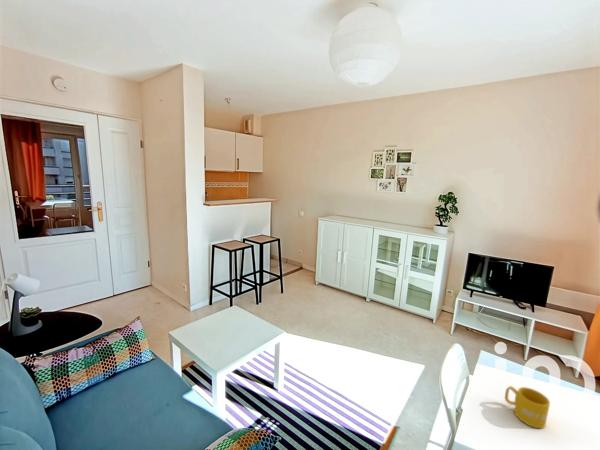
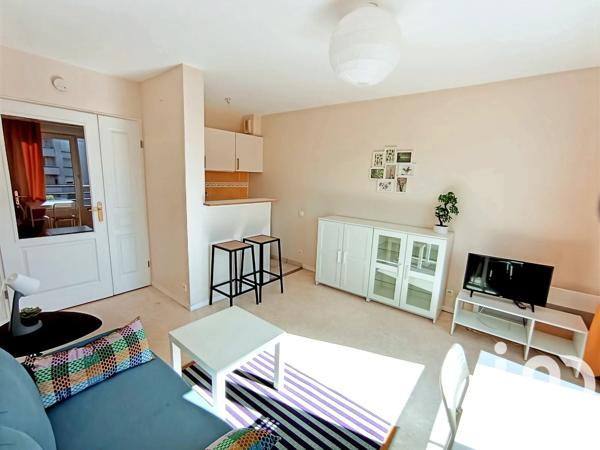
- mug (525, 403)
